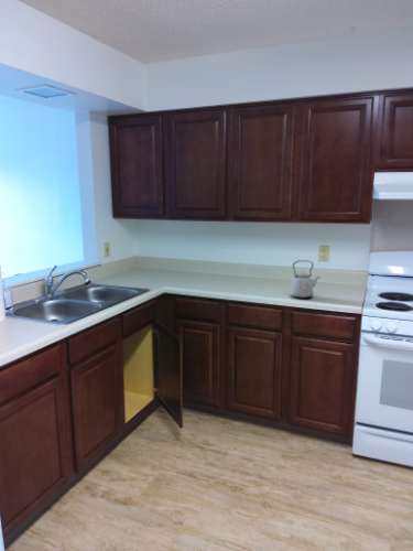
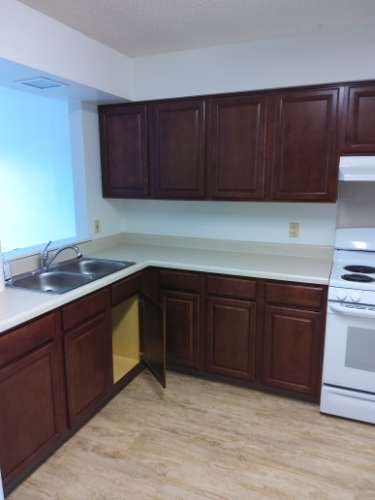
- kettle (306, 278)
